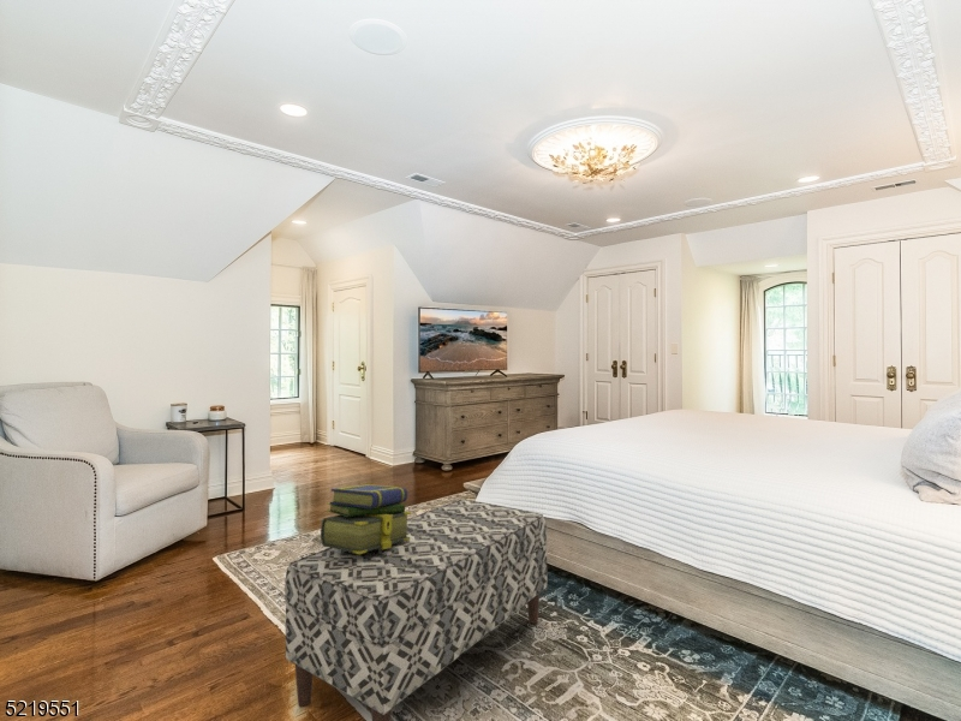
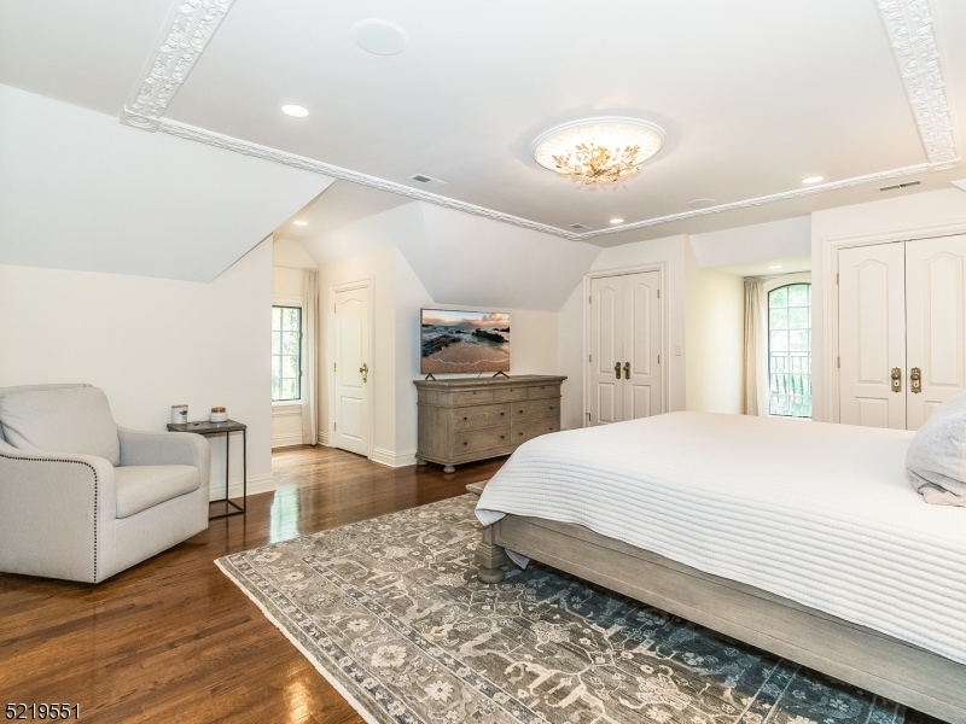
- bench (434, 596)
- stack of books (366, 516)
